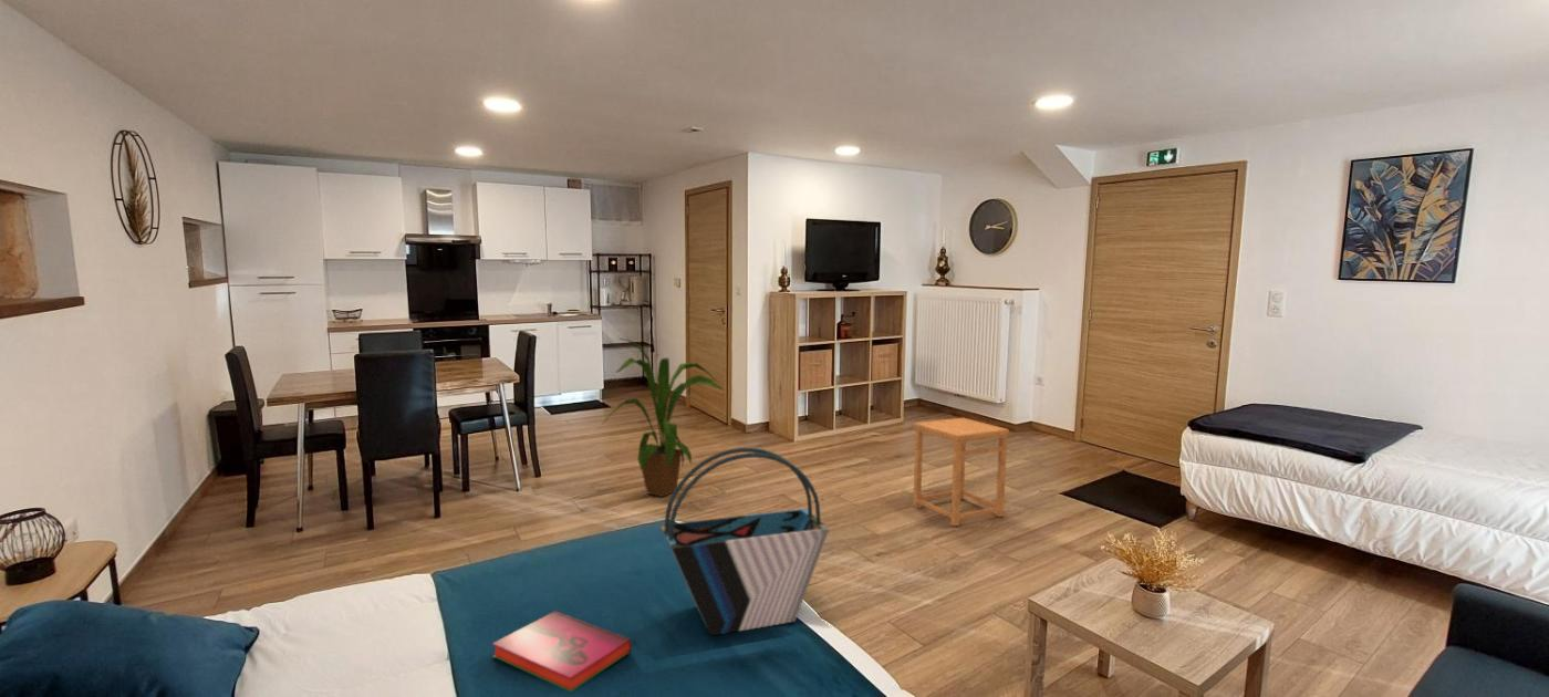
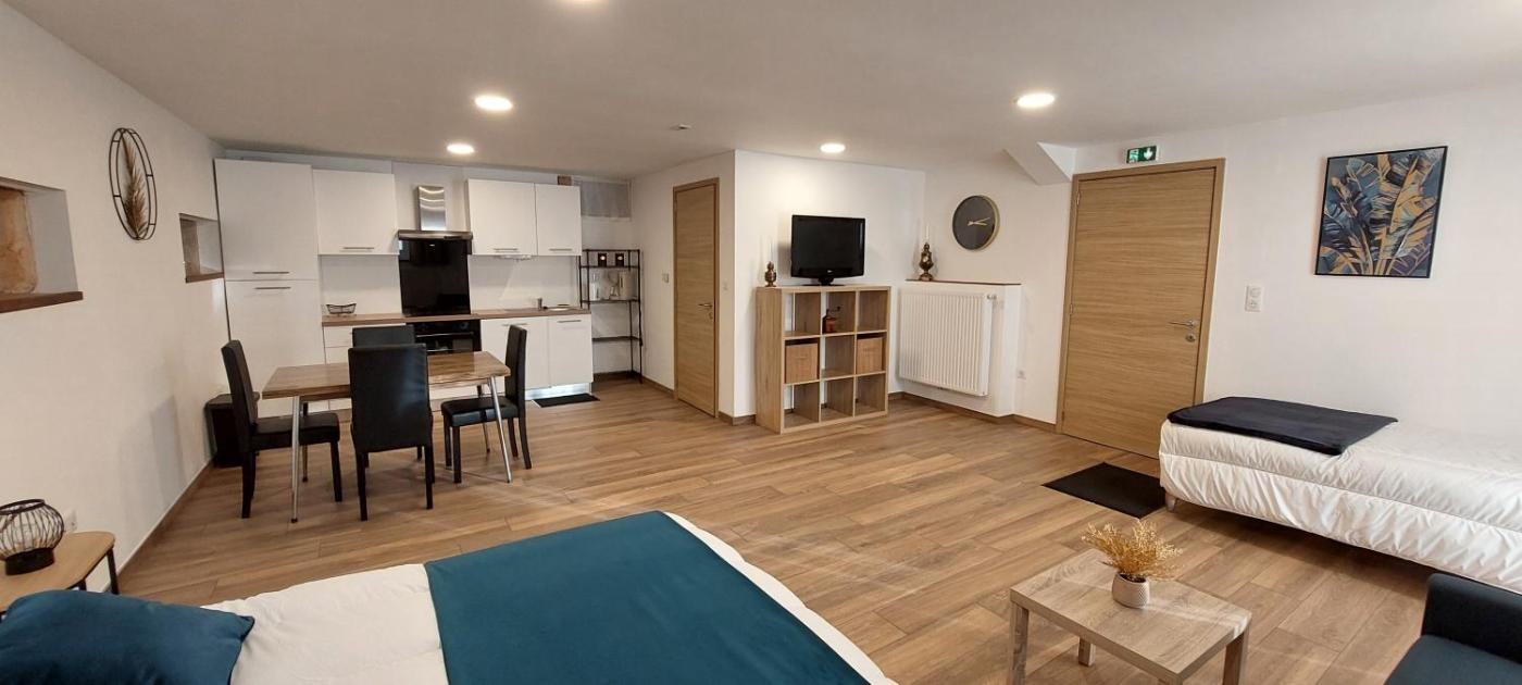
- house plant (668, 418)
- tote bag (744, 532)
- side table (958, 468)
- hardback book (562, 647)
